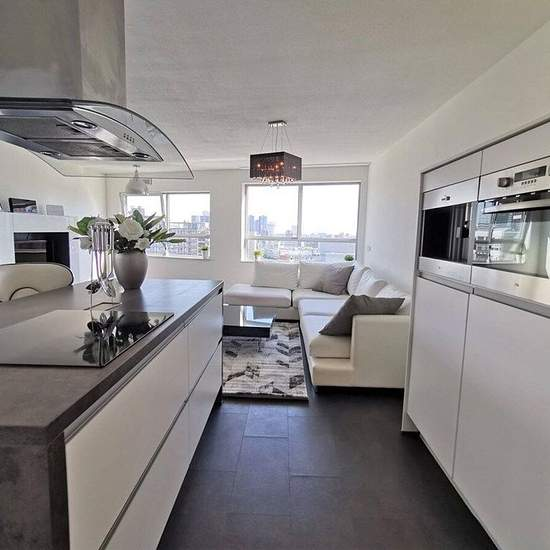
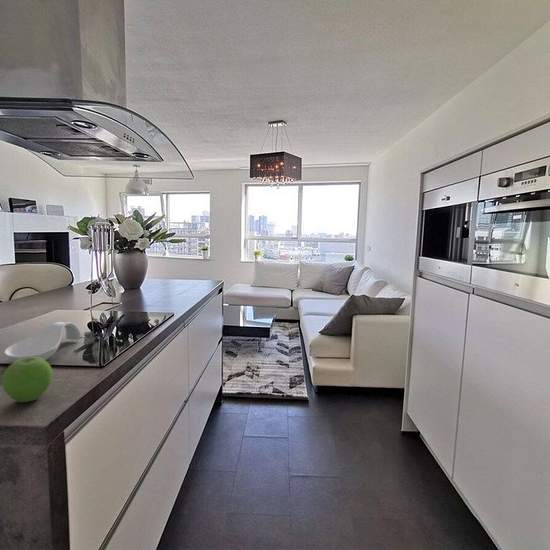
+ spoon rest (47, 340)
+ fruit (28, 379)
